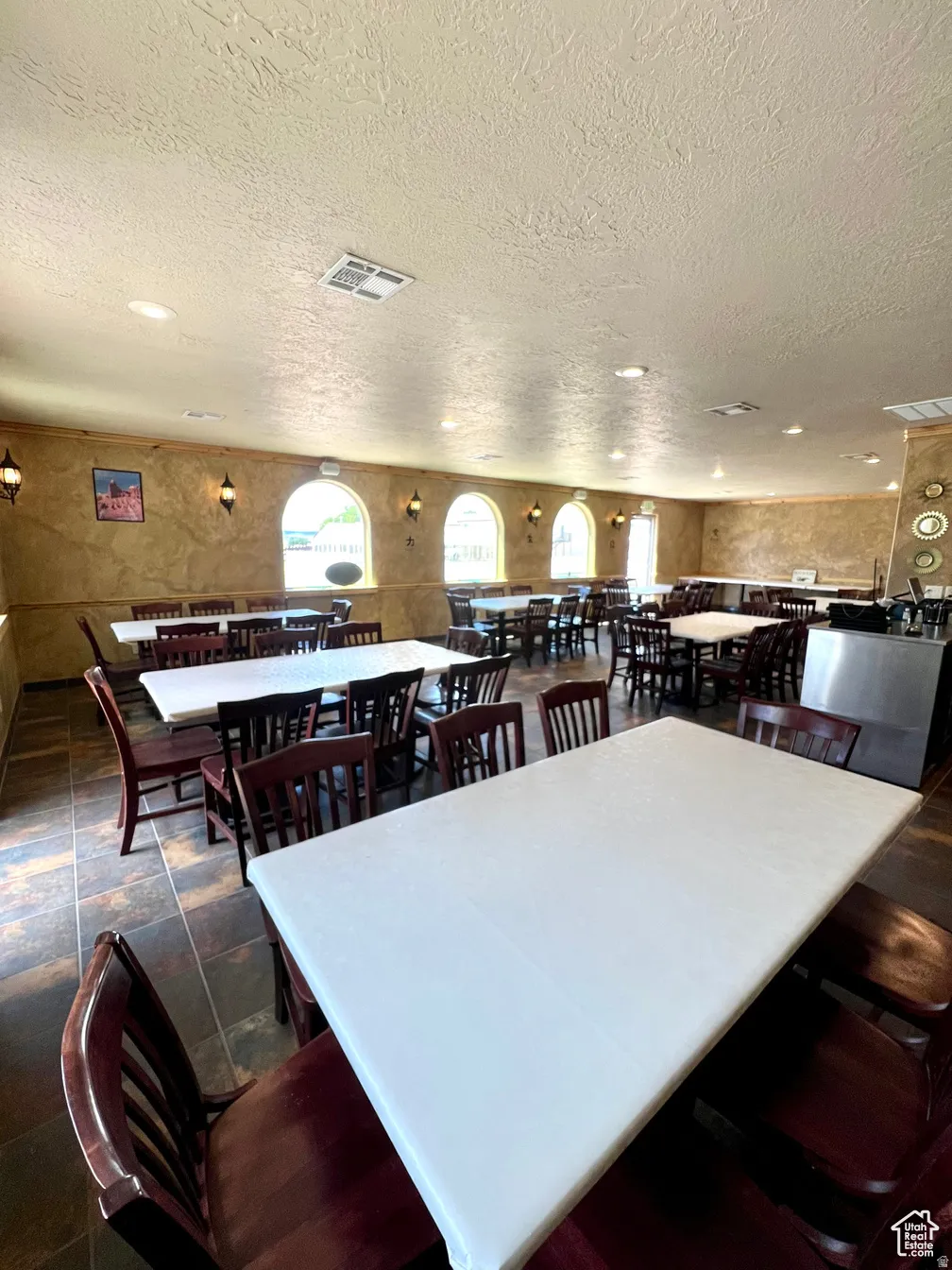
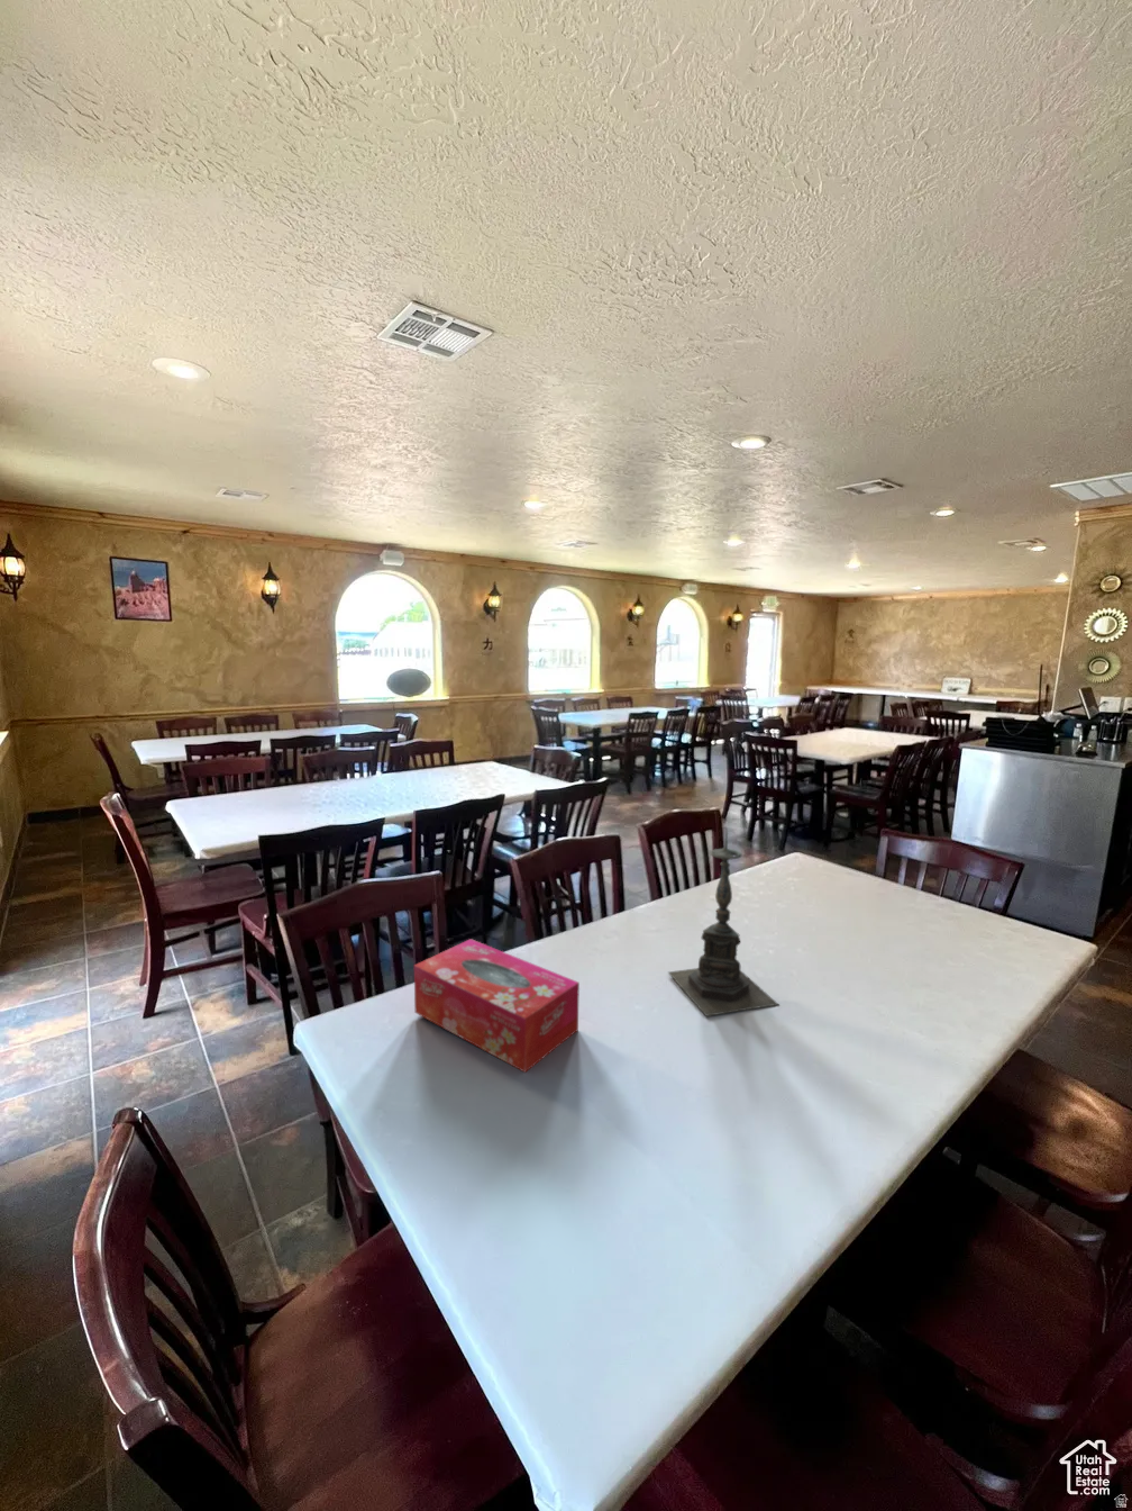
+ candle holder (724, 909)
+ tissue box (495, 997)
